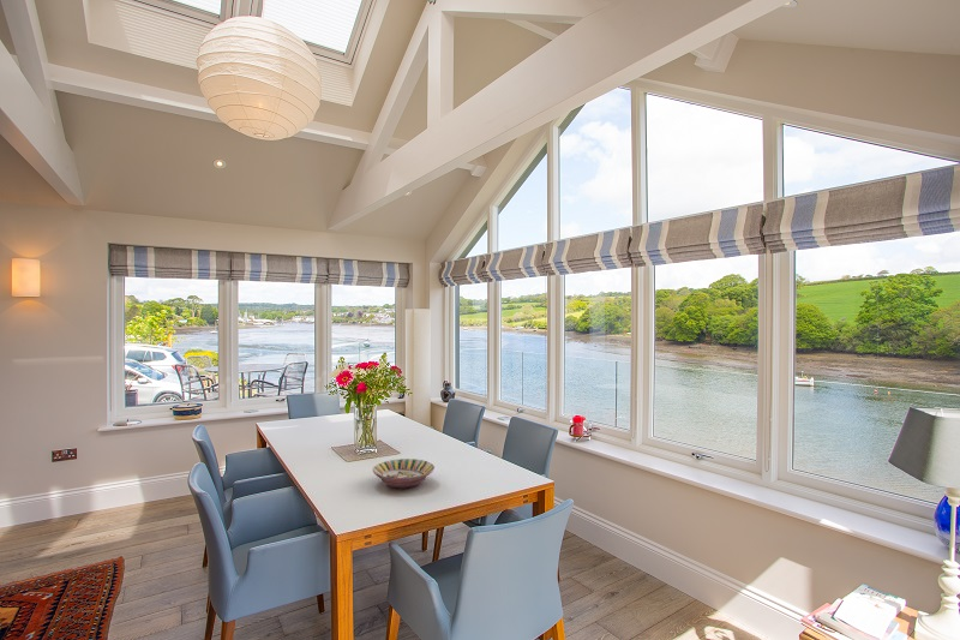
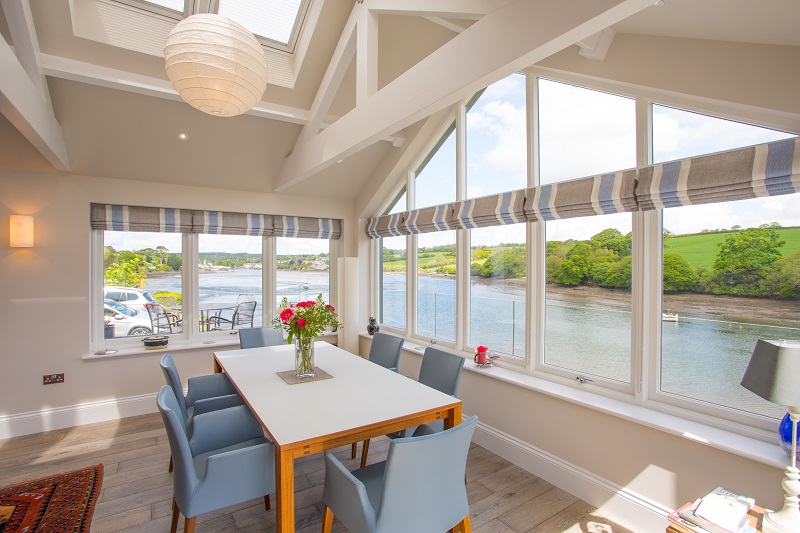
- serving bowl (403, 475)
